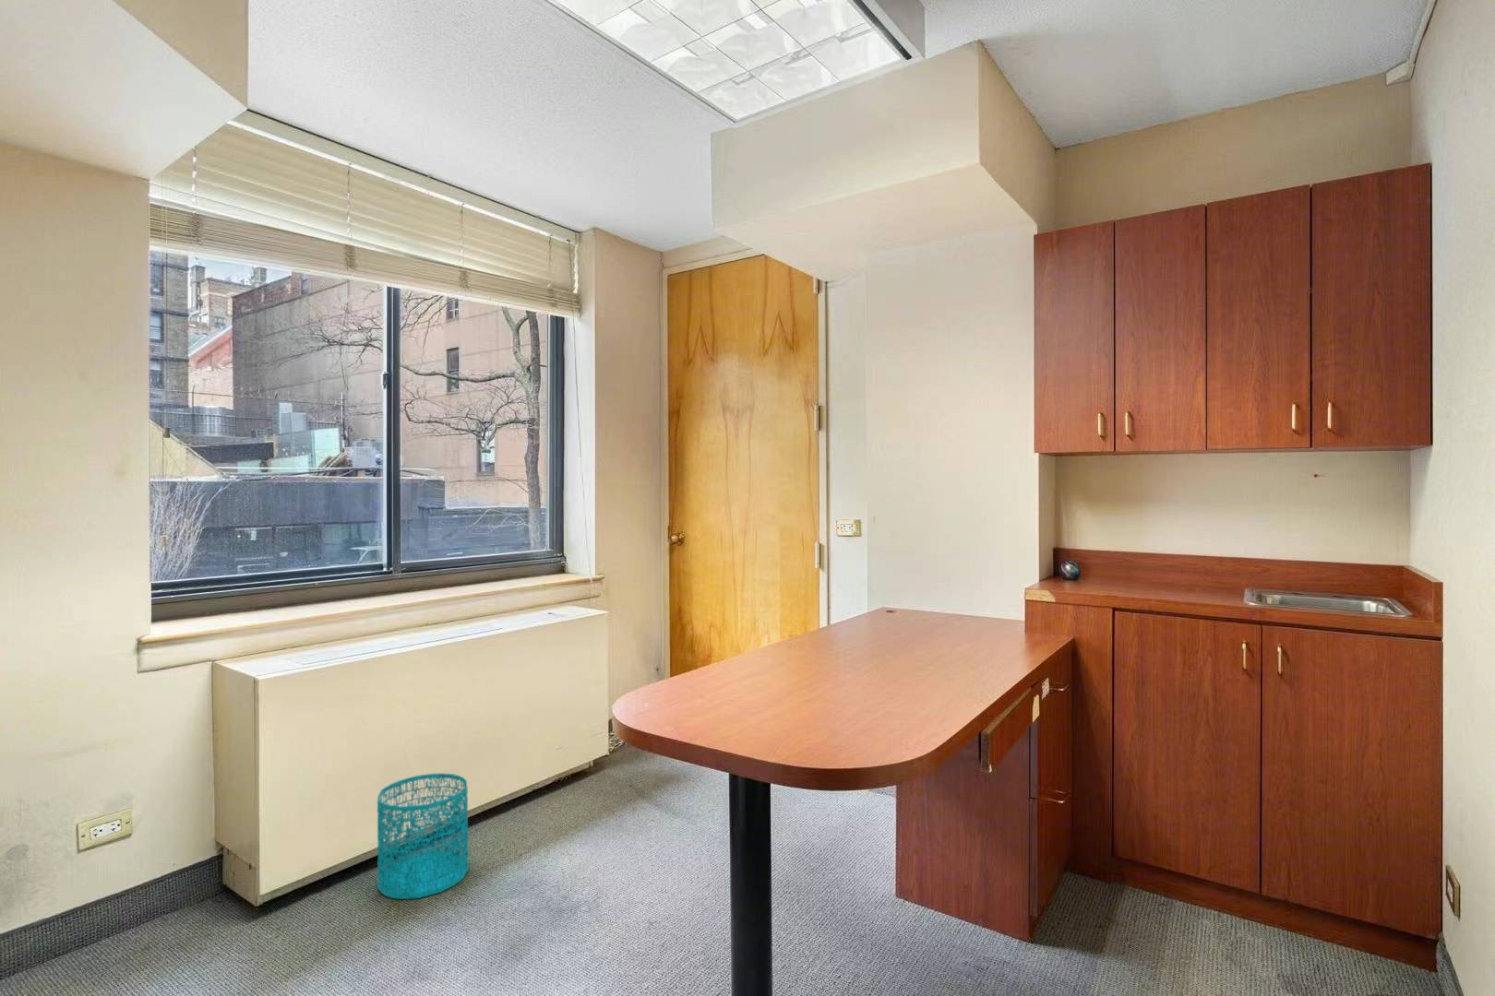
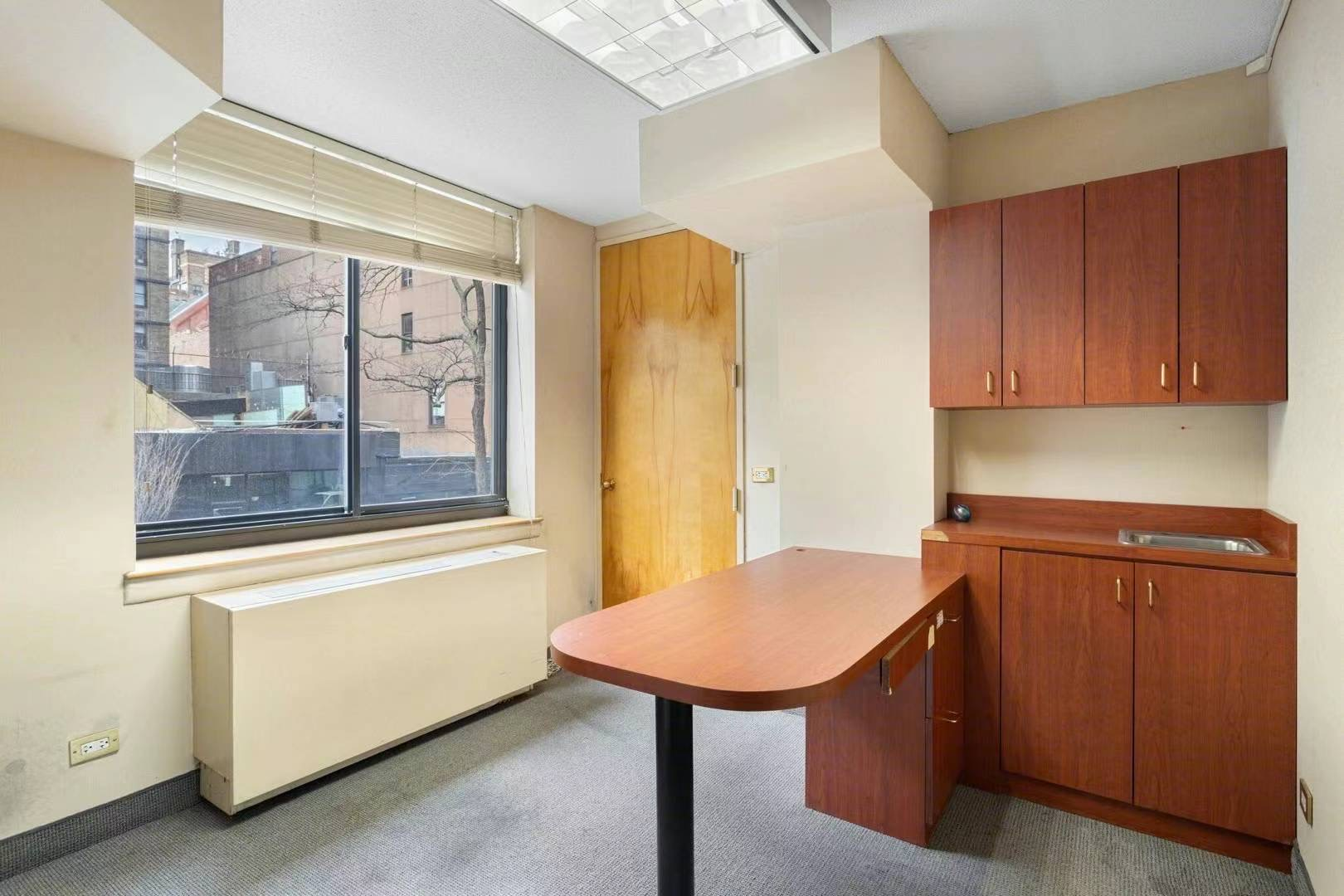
- wastebasket (424, 831)
